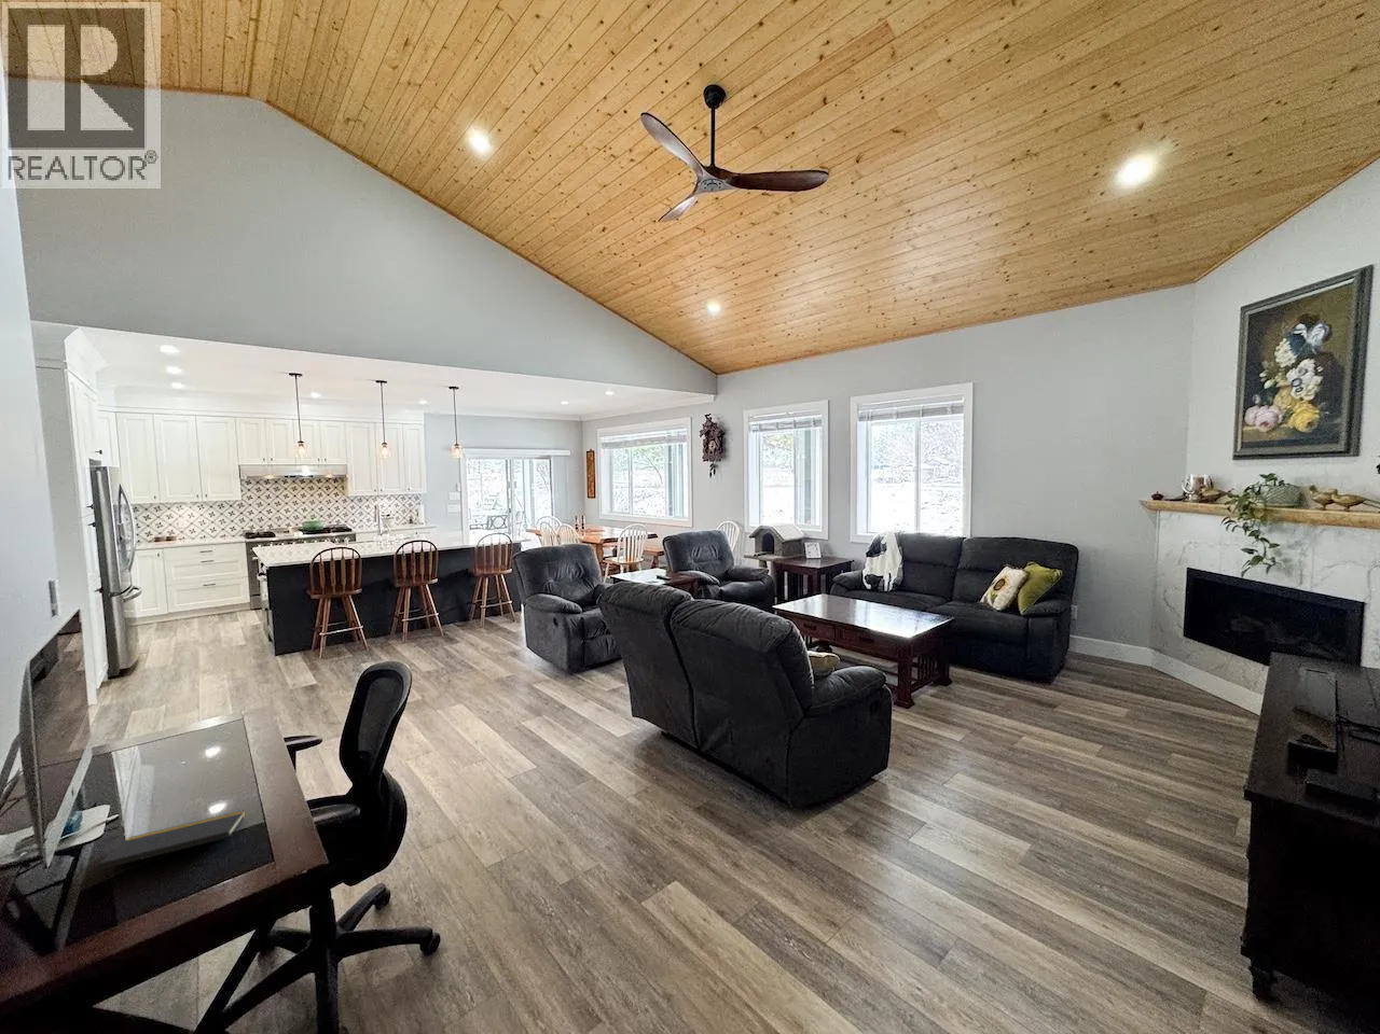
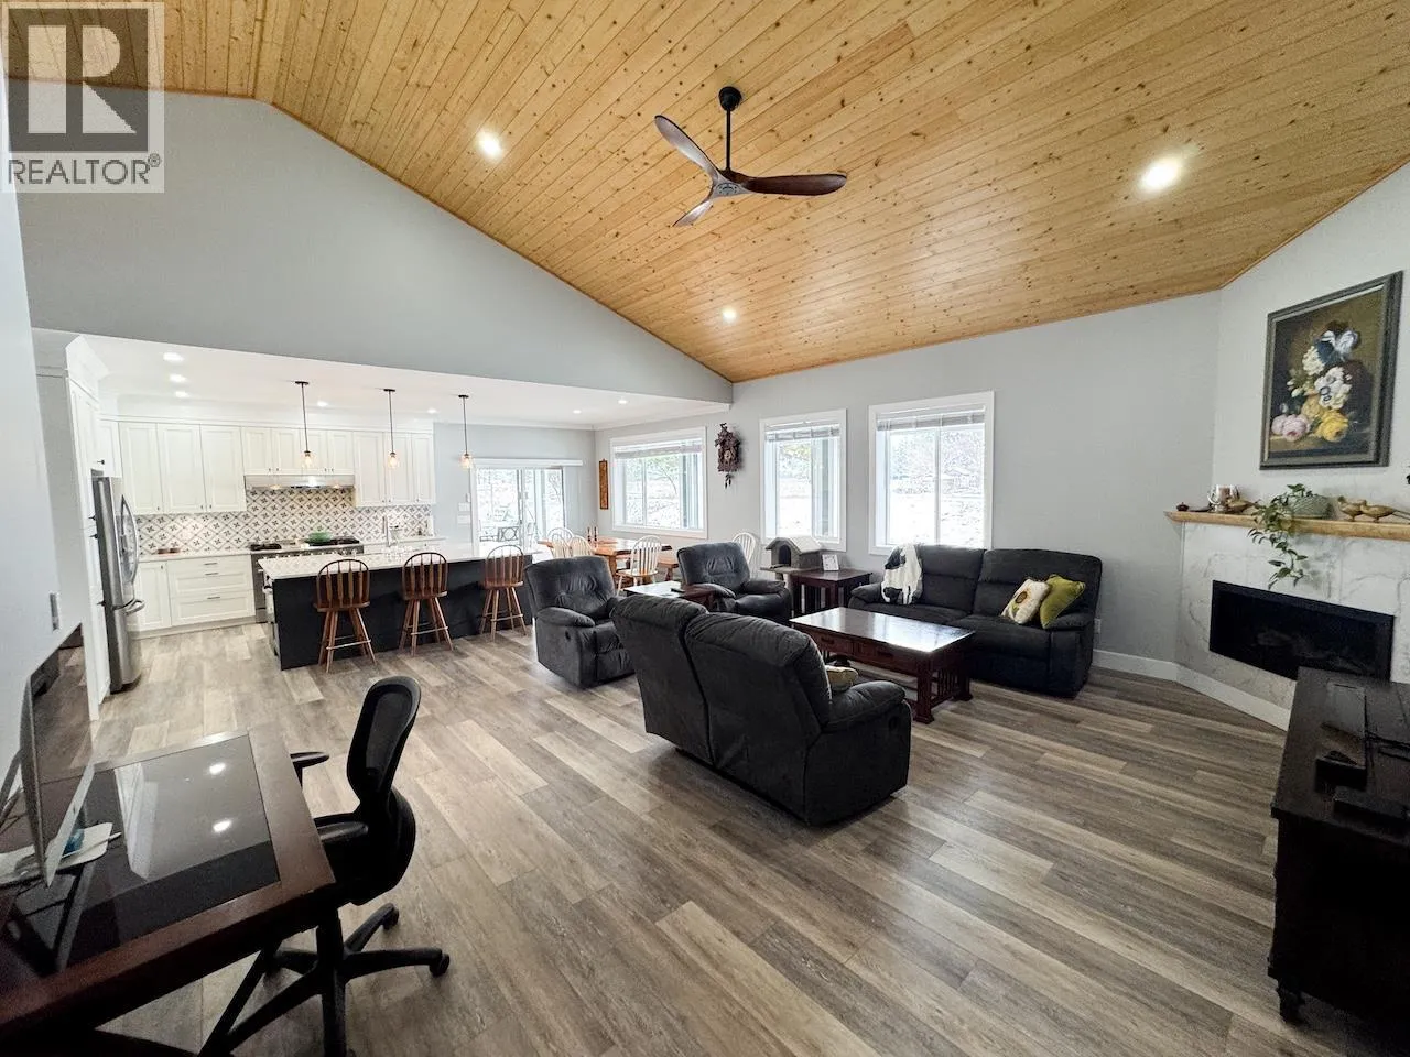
- notepad (178, 837)
